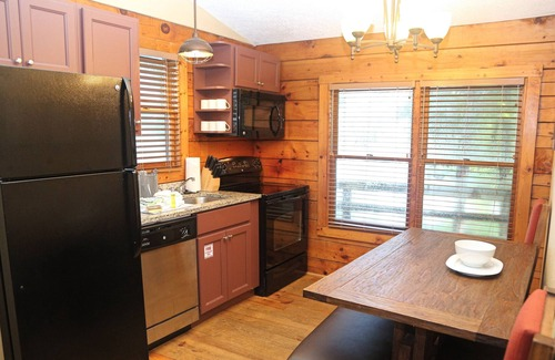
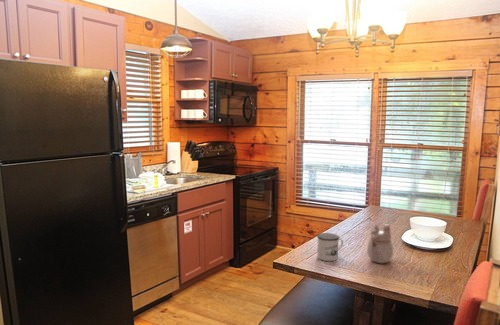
+ mug (330, 246)
+ teapot (381, 243)
